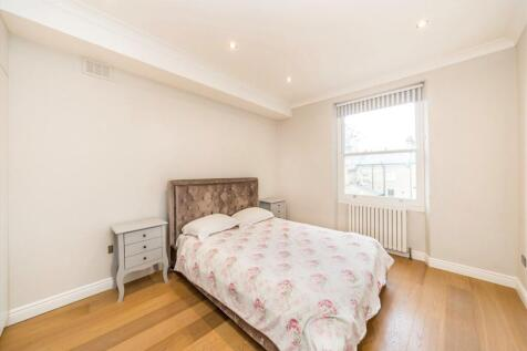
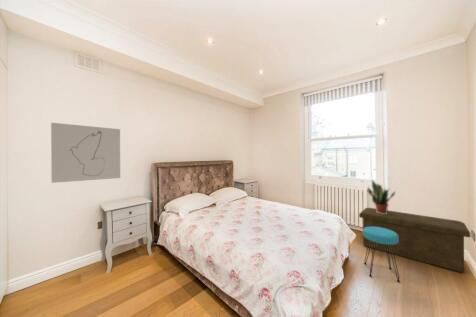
+ stool (374, 251)
+ potted plant (382, 196)
+ wall art (89, 153)
+ storage bench (407, 234)
